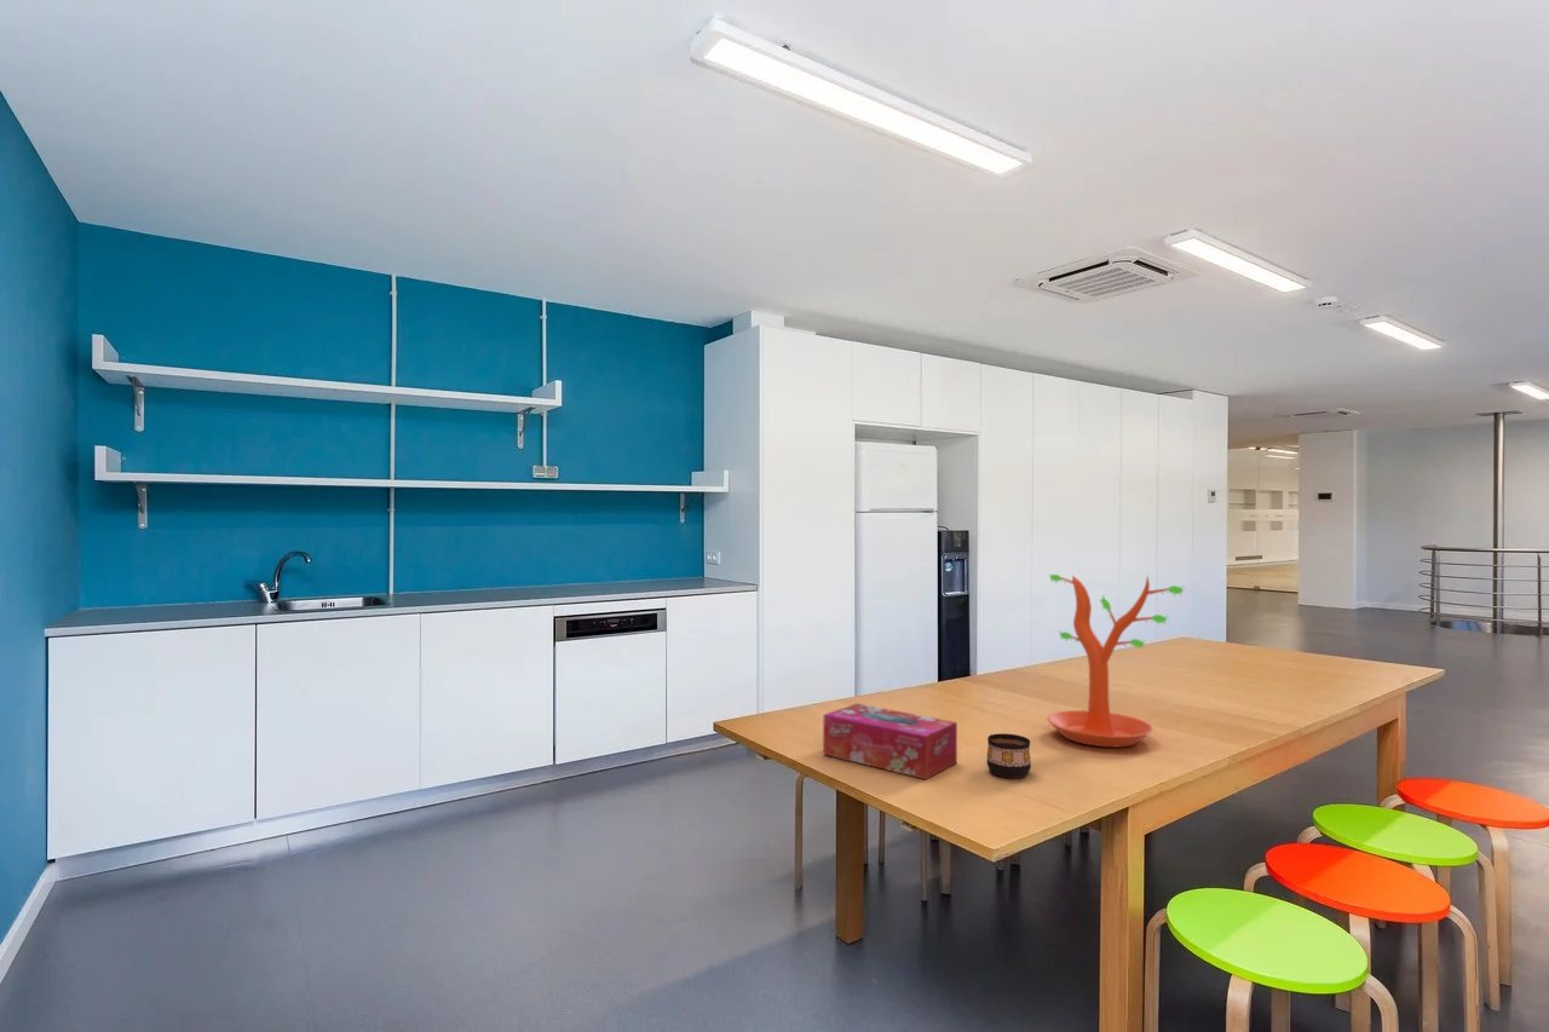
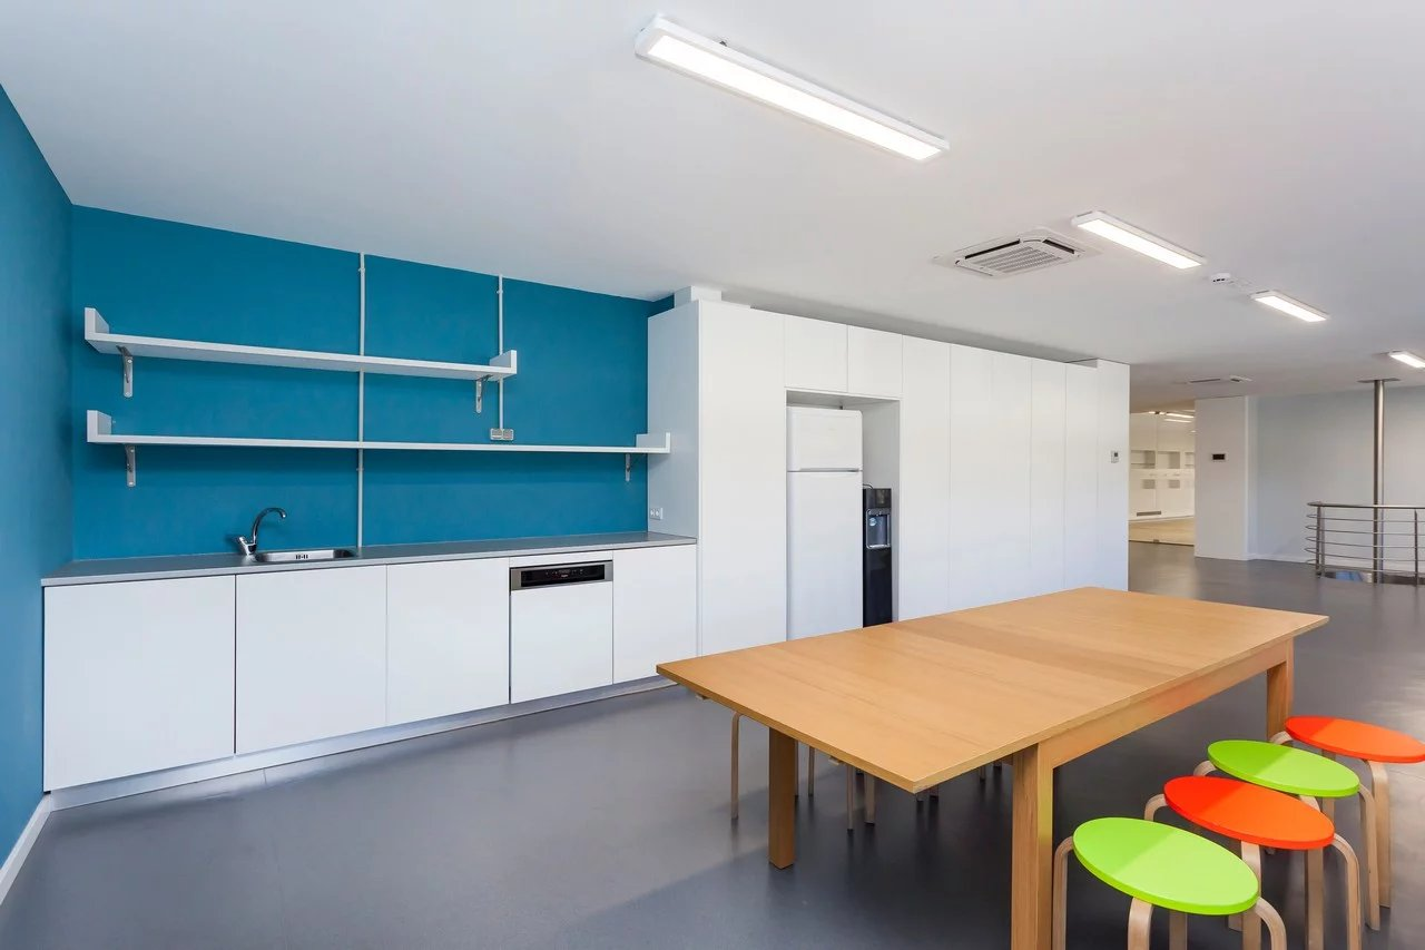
- cup (1008, 755)
- tissue box (888, 738)
- plant (1109, 656)
